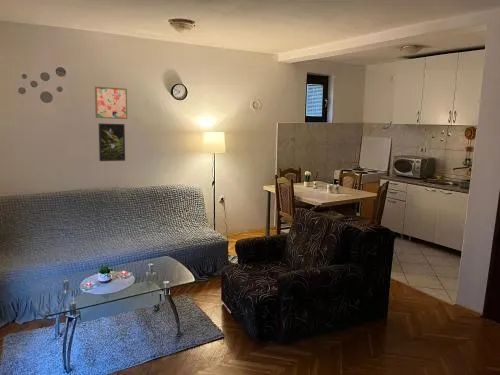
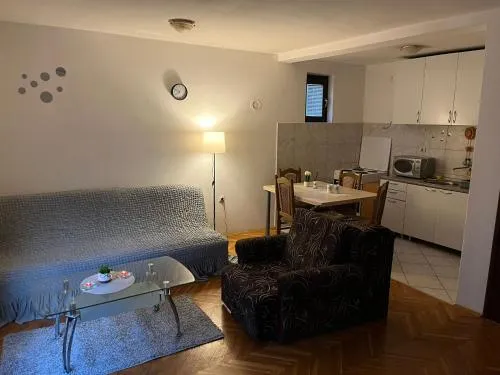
- wall art (111, 103)
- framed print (112, 142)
